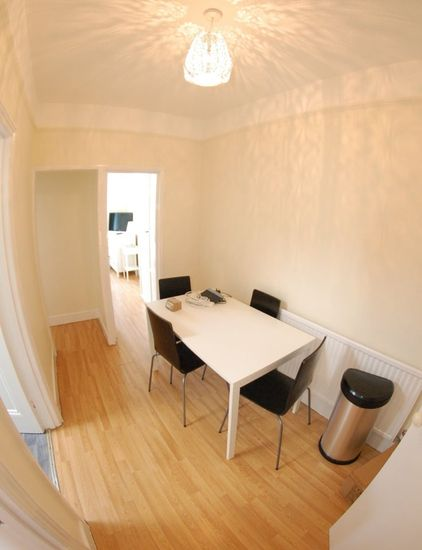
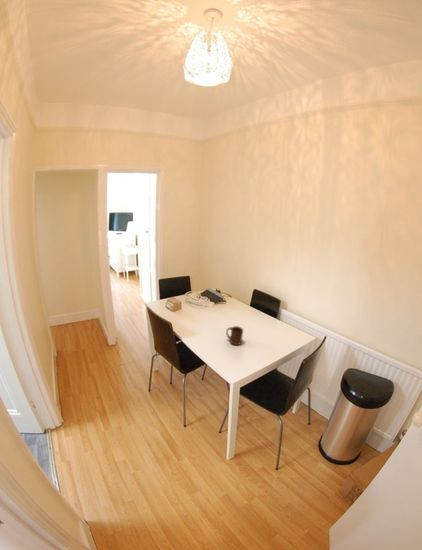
+ cup (234, 335)
